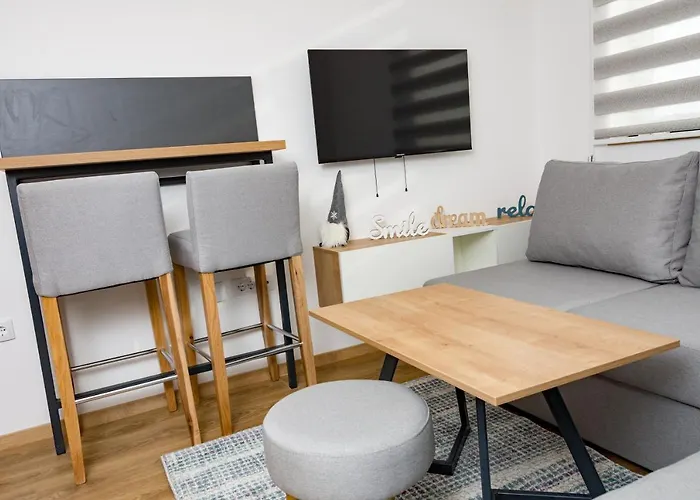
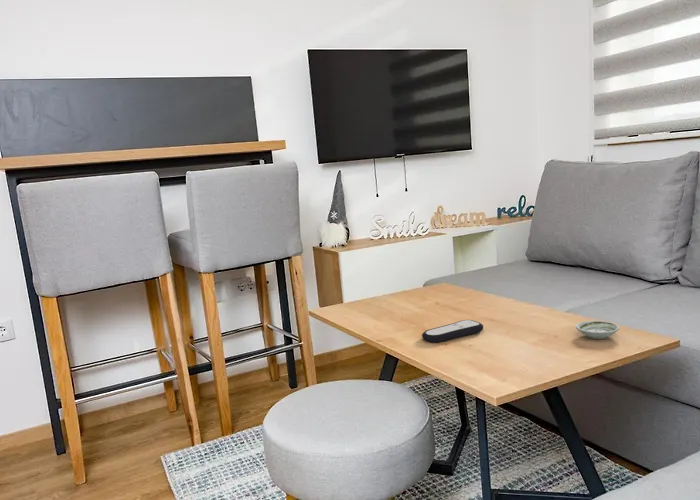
+ remote control (452, 330)
+ saucer (597, 330)
